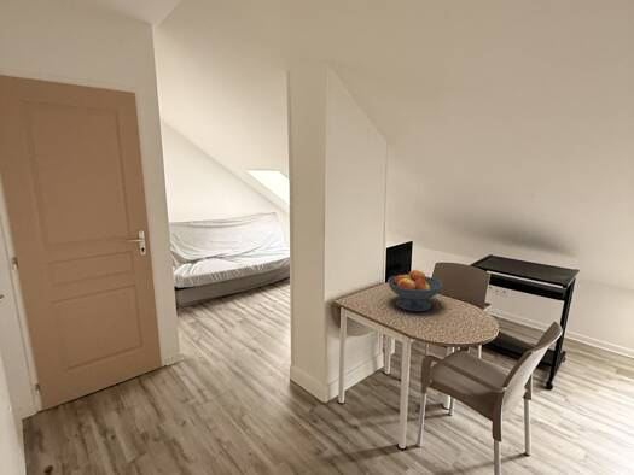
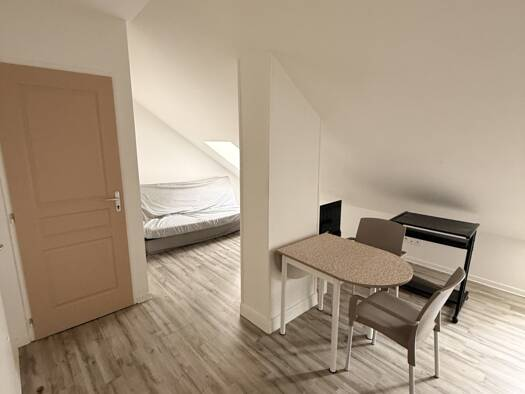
- fruit bowl (414, 289)
